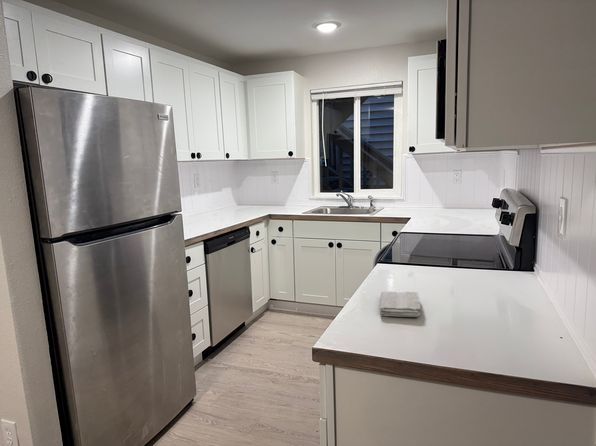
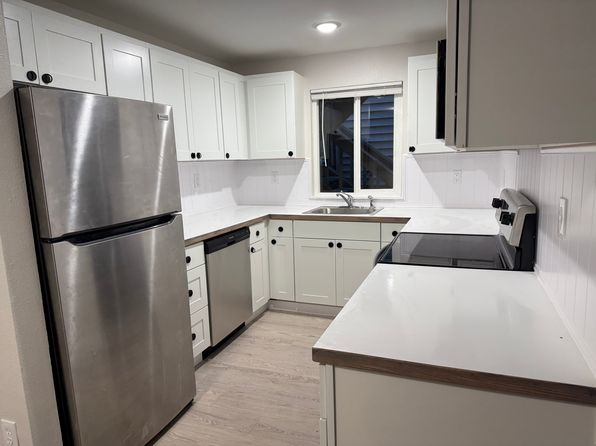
- washcloth (399, 302)
